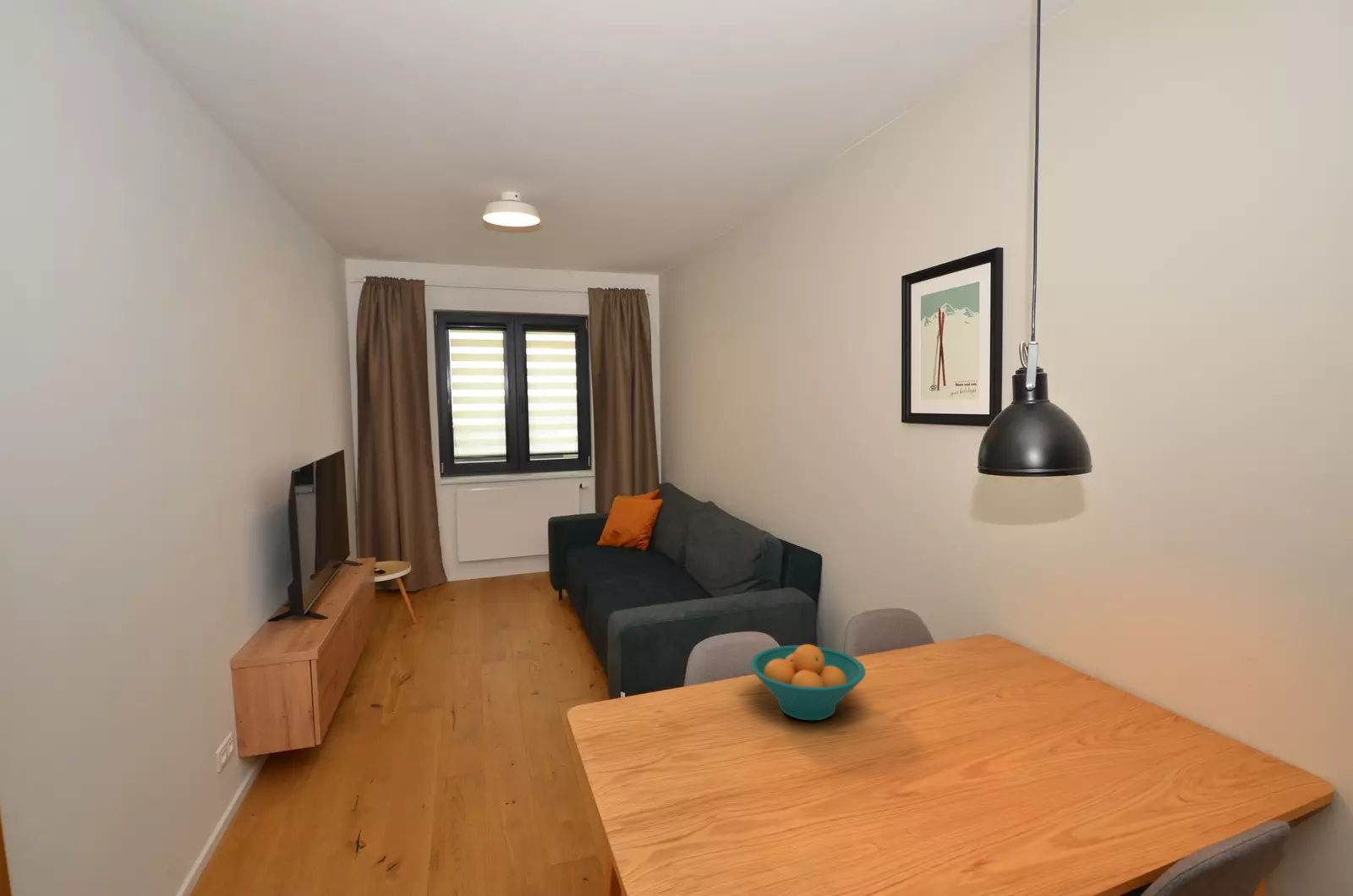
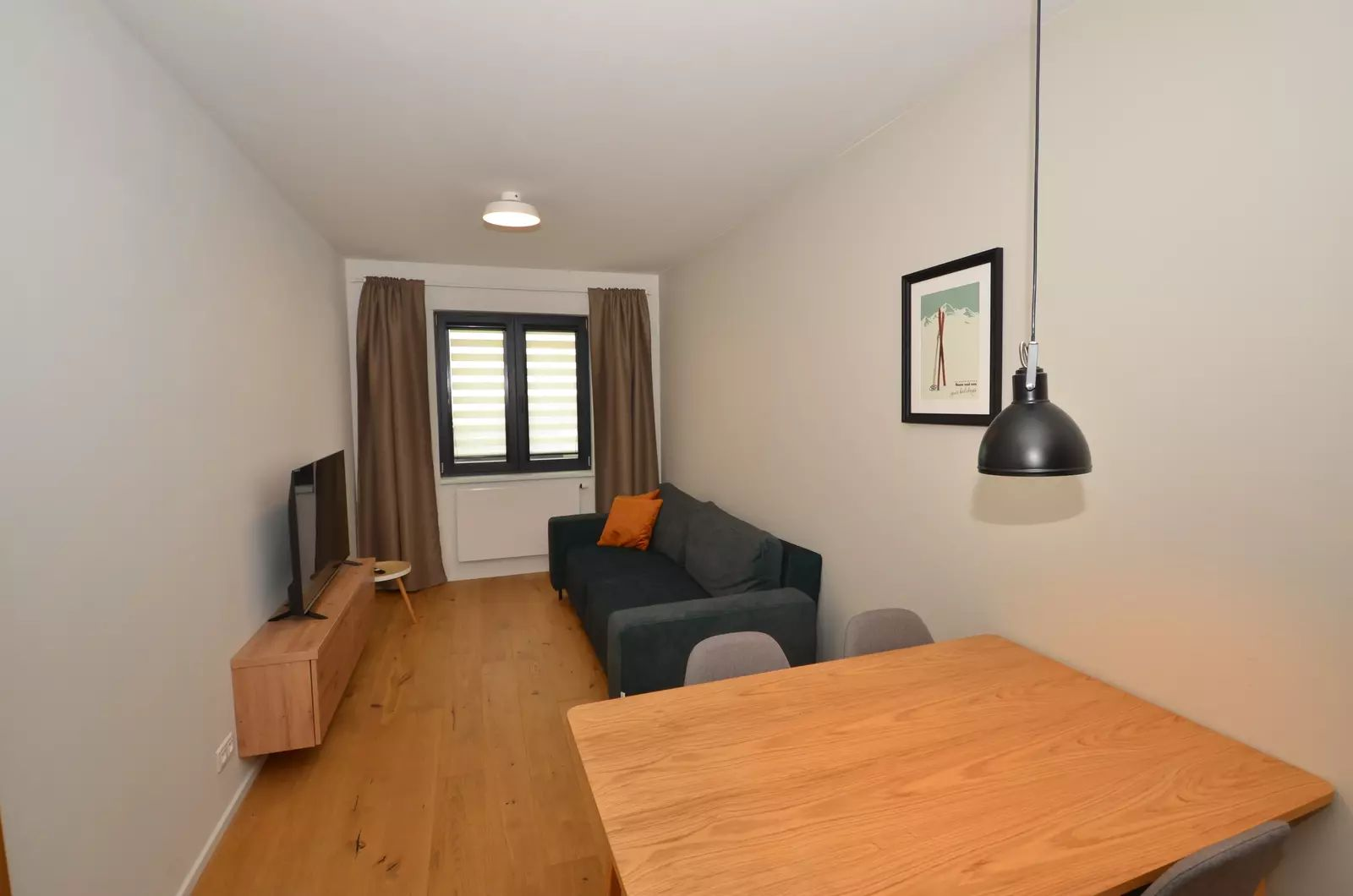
- fruit bowl (807, 677)
